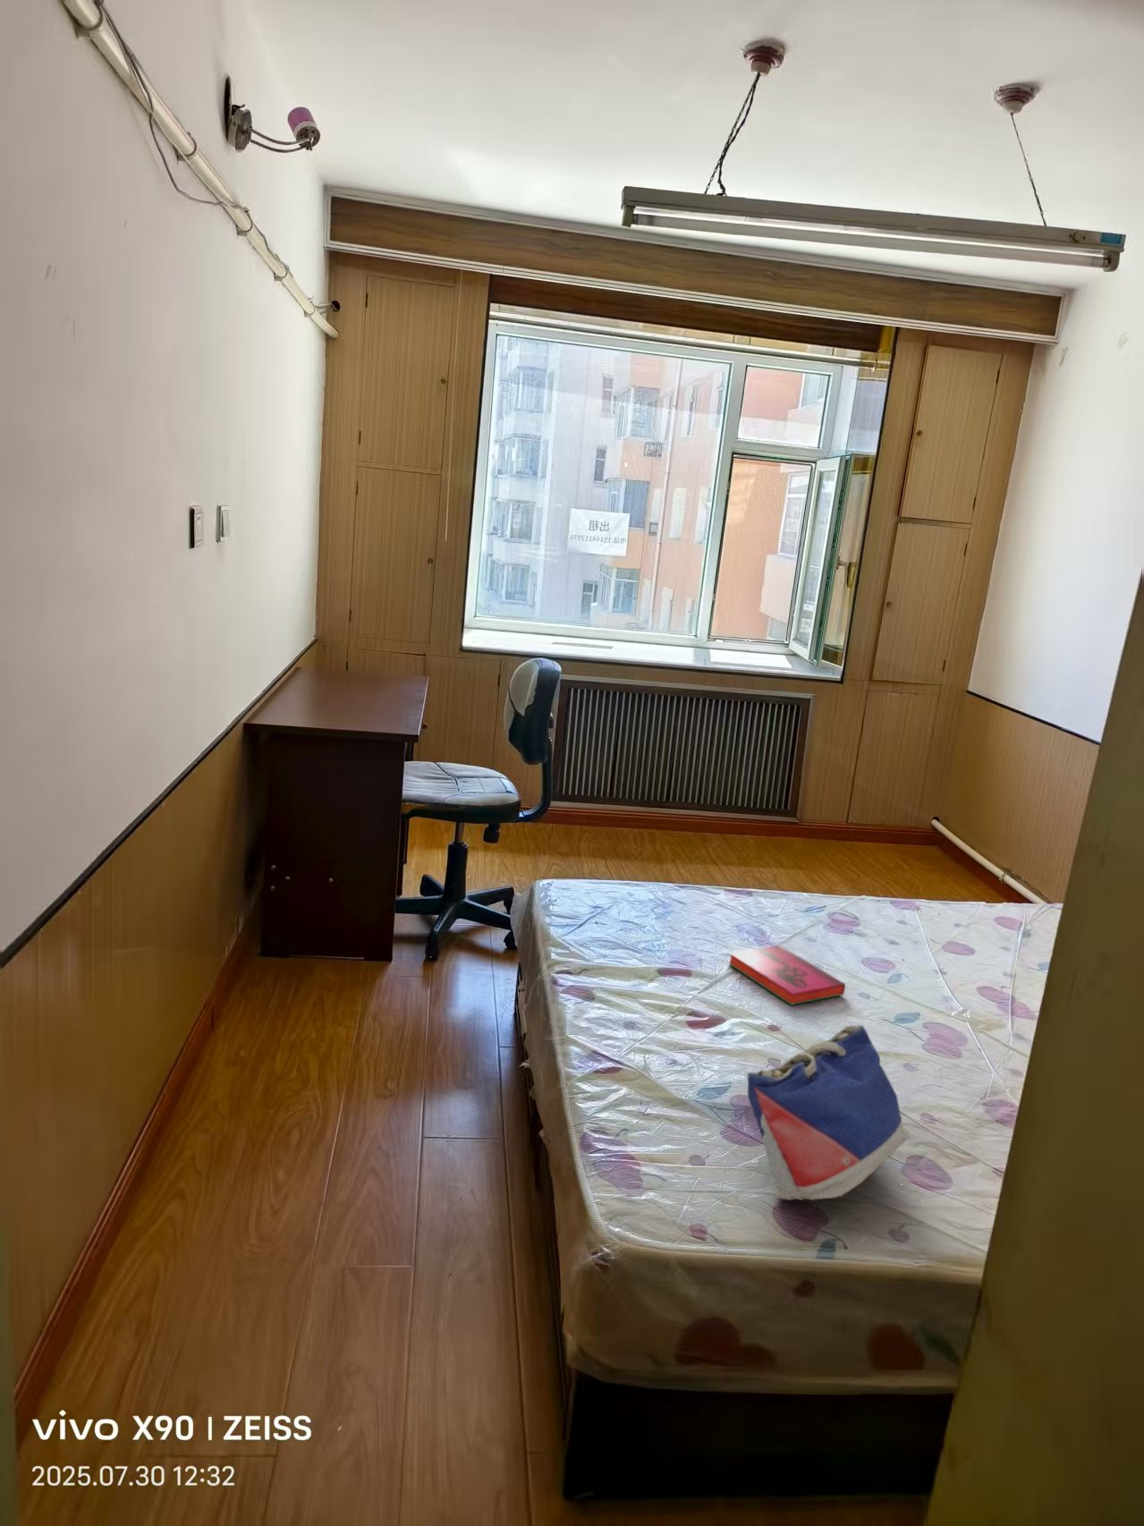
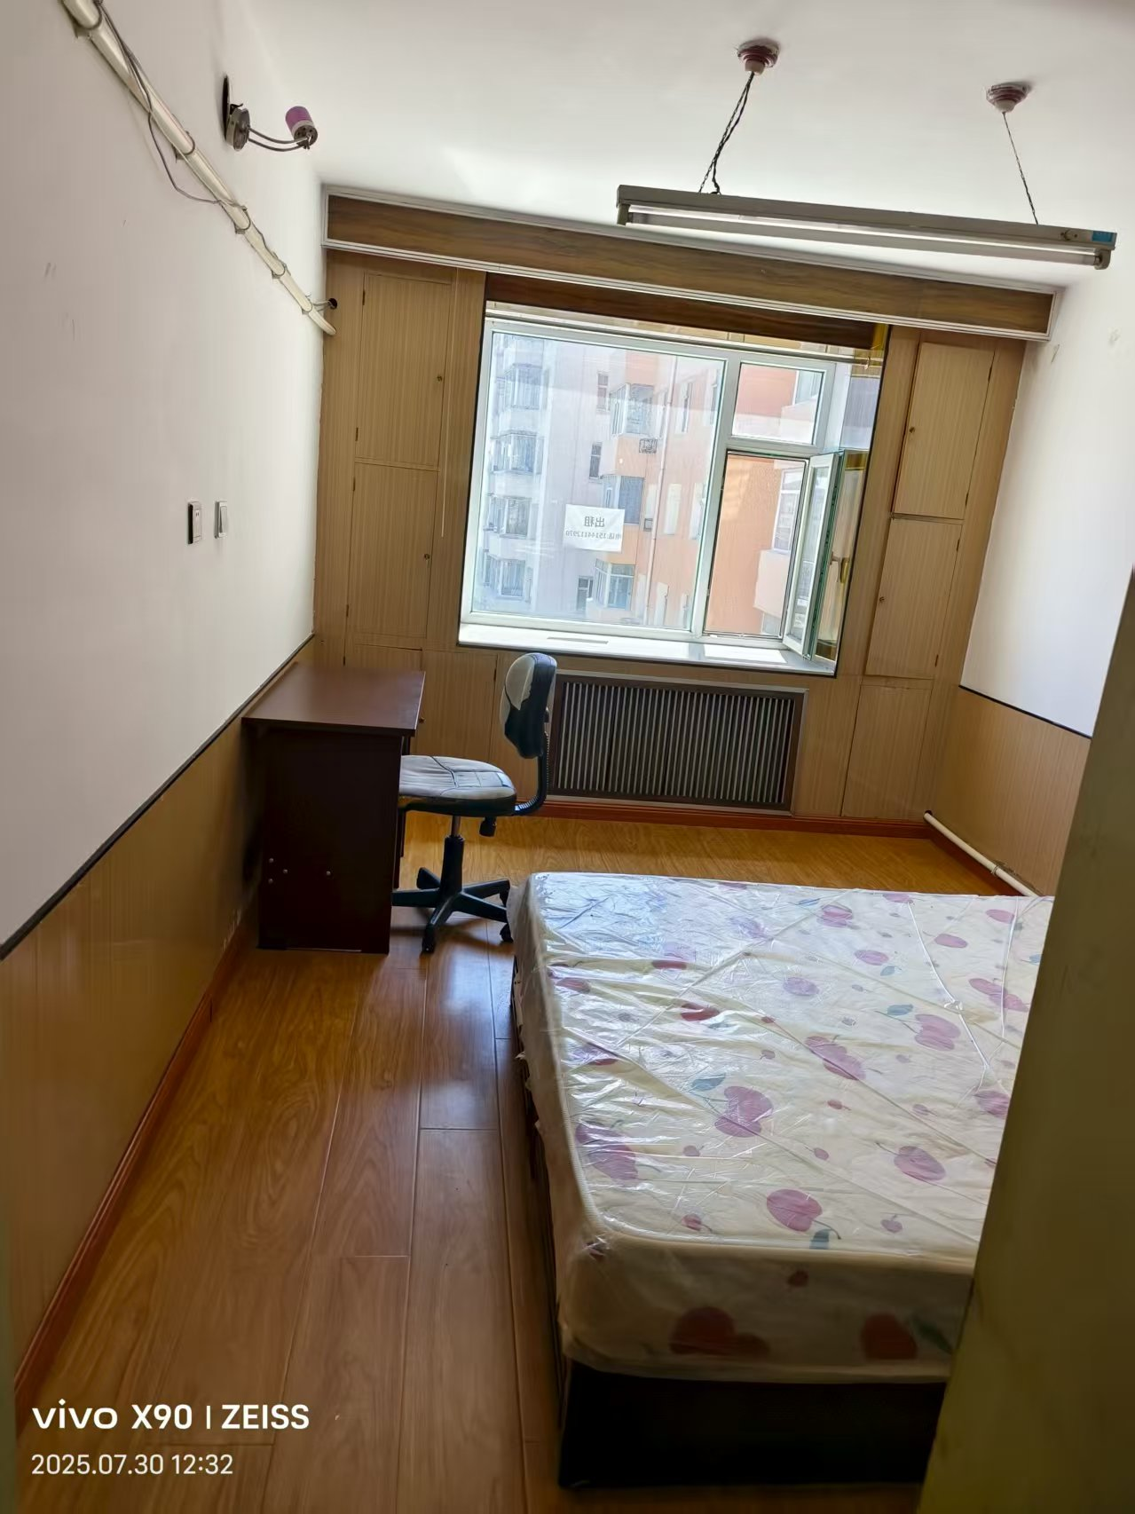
- hardback book (786, 973)
- tote bag (830, 1115)
